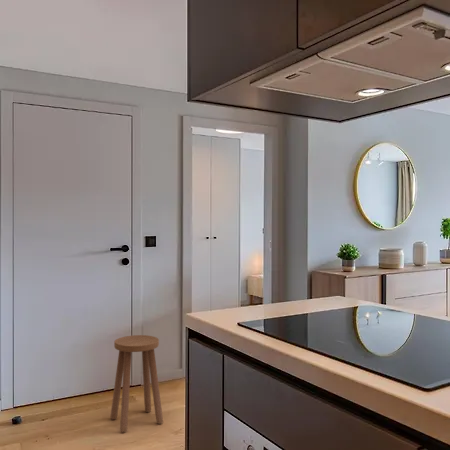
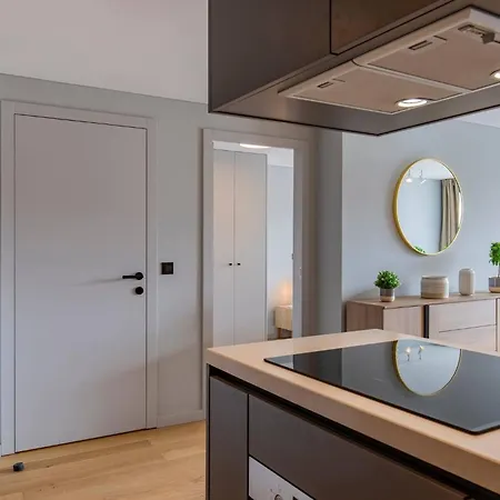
- stool (143, 380)
